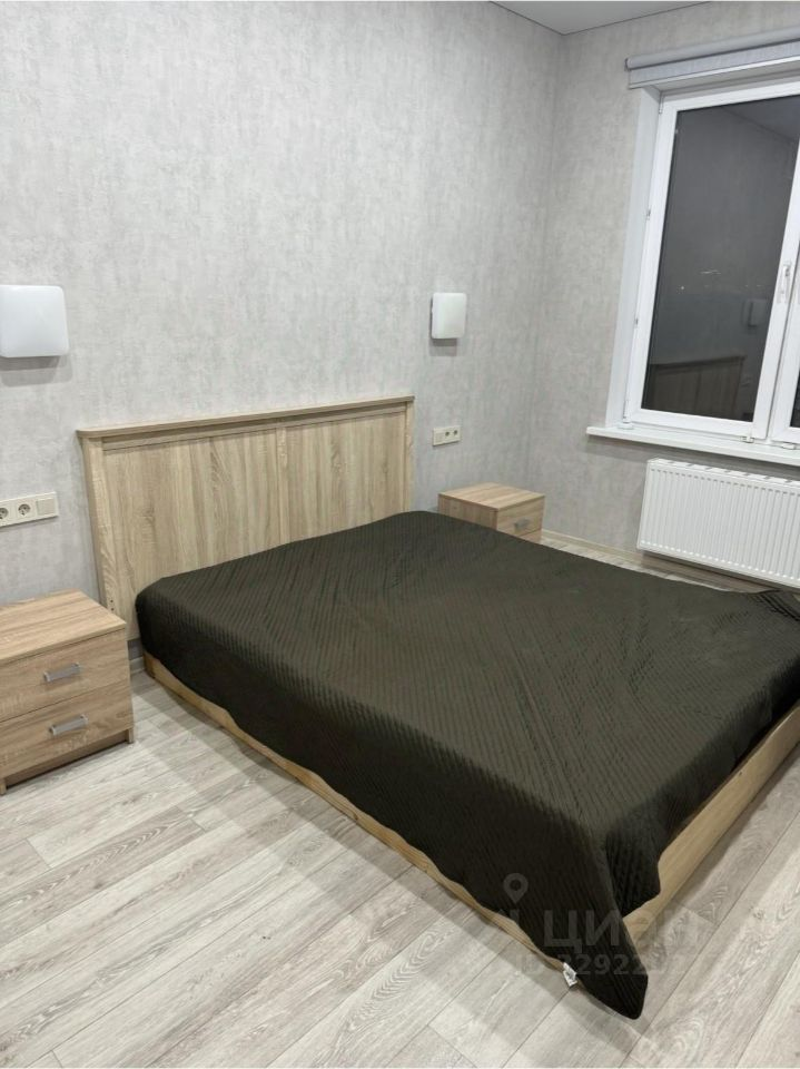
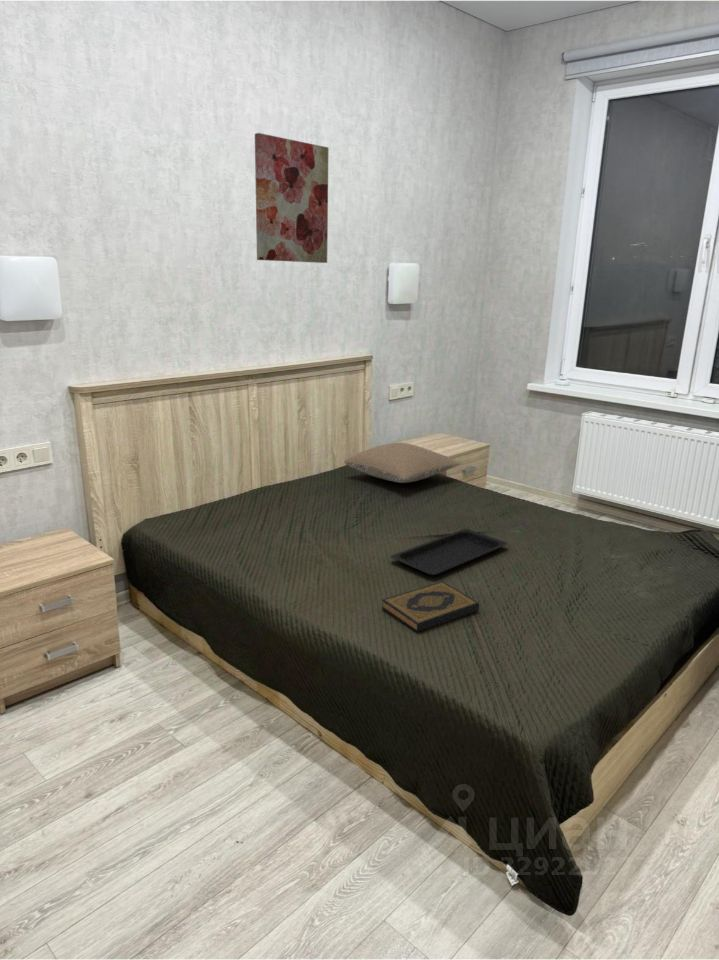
+ hardback book (430, 605)
+ pillow (402, 462)
+ serving tray (450, 552)
+ wall art (293, 202)
